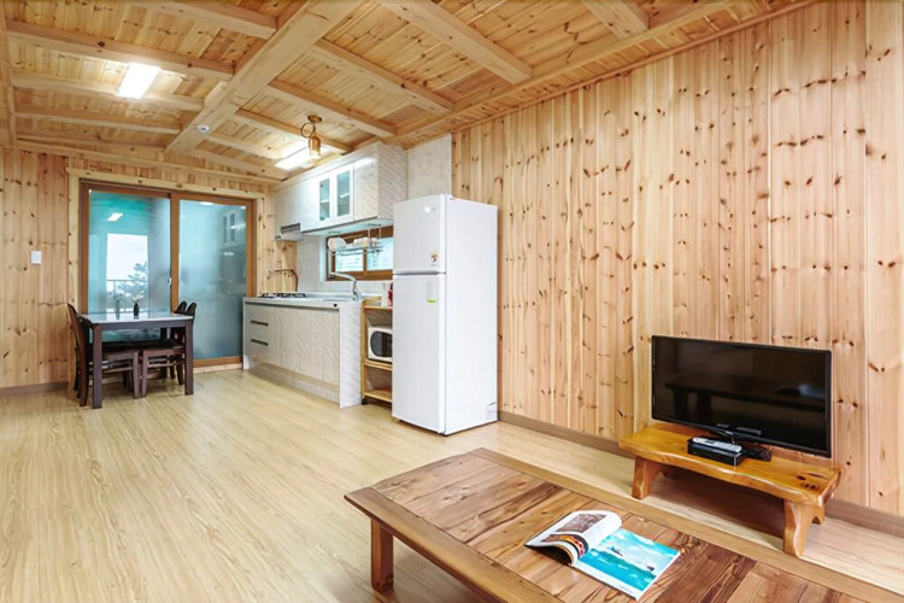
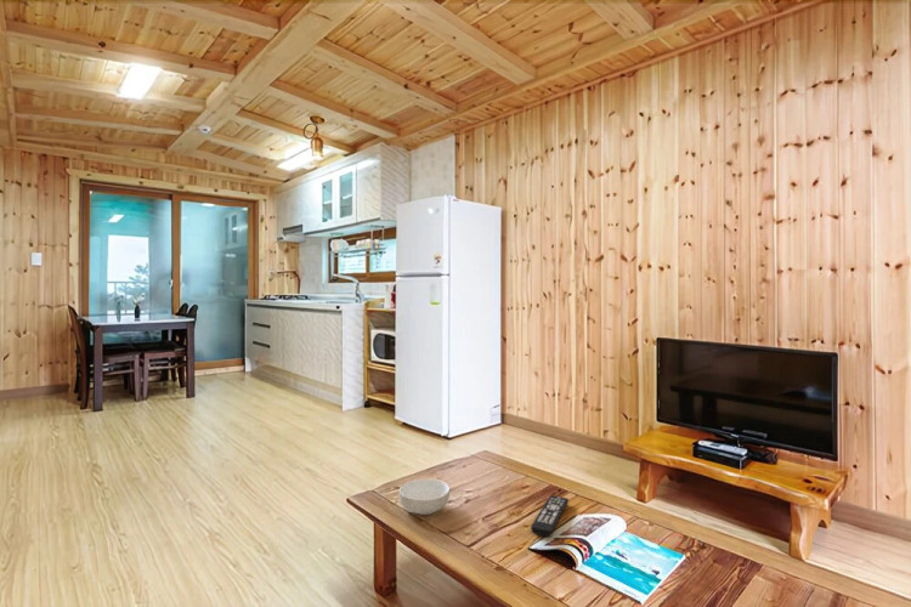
+ cereal bowl (424, 498)
+ remote control (550, 514)
